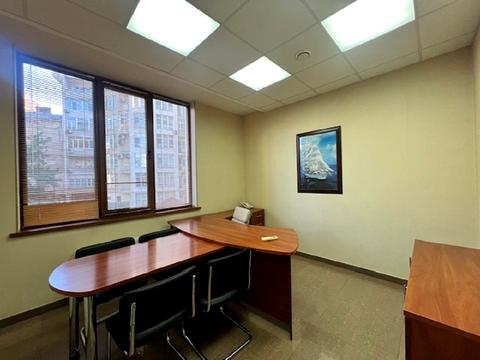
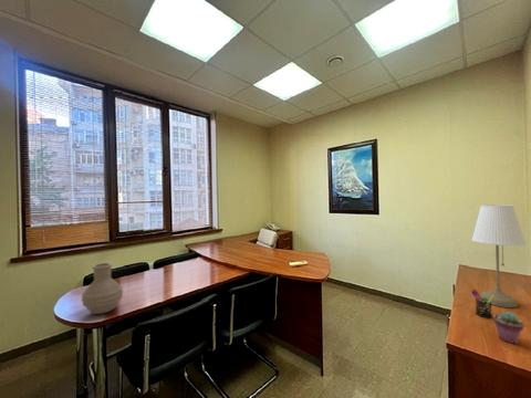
+ pen holder (482, 302)
+ desk lamp (497, 253)
+ potted succulent (508, 325)
+ vase (103, 287)
